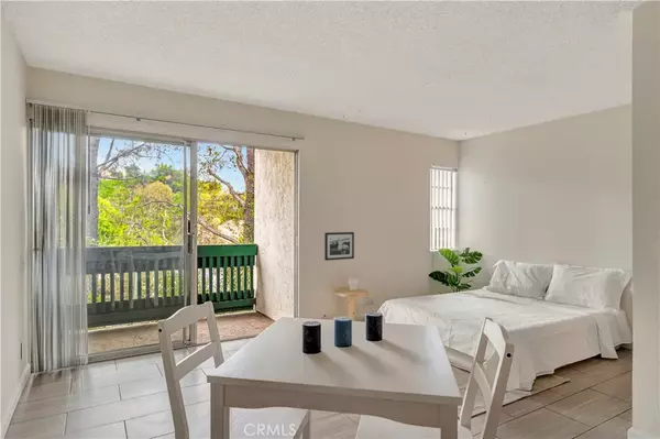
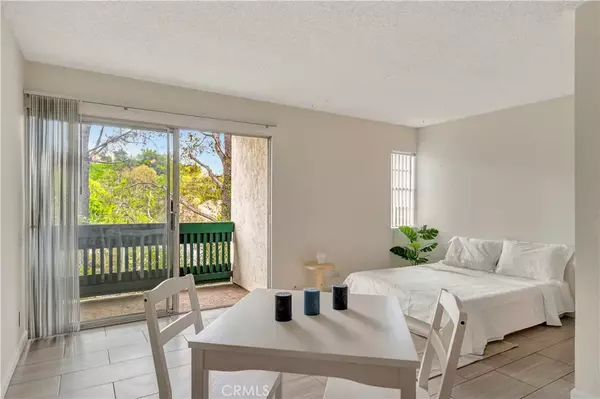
- picture frame (339, 245)
